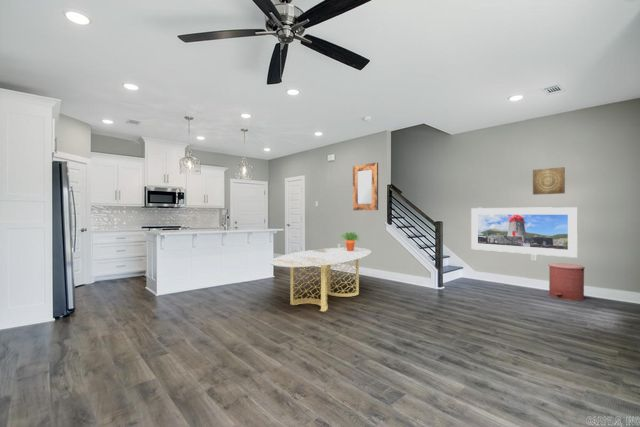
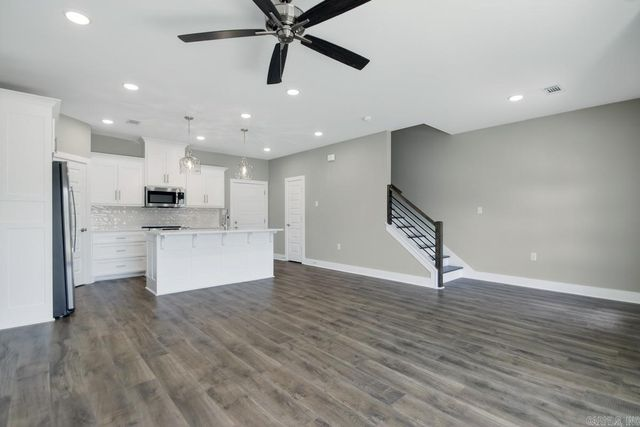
- potted plant (350, 241)
- dining table (326, 277)
- trash can (565, 281)
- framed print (518, 230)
- home mirror (365, 187)
- wall art (548, 181)
